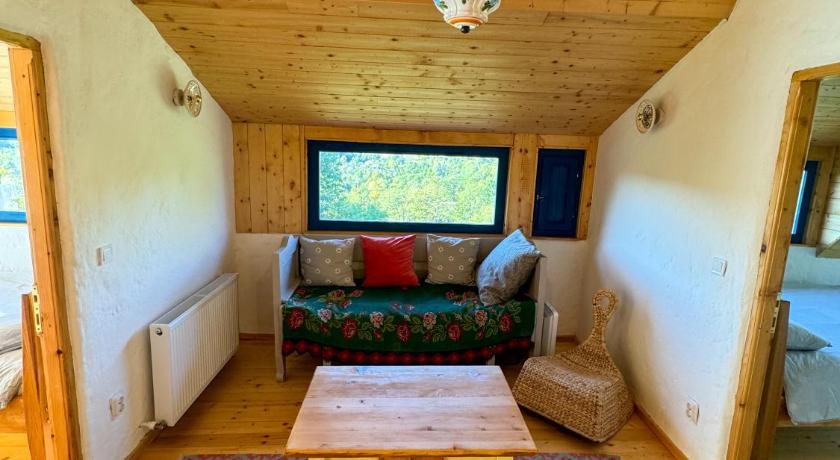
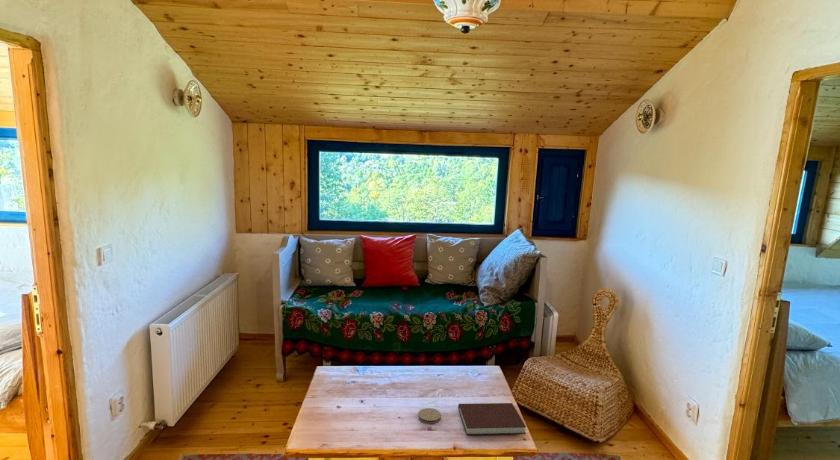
+ notebook (490, 418)
+ coaster (429, 415)
